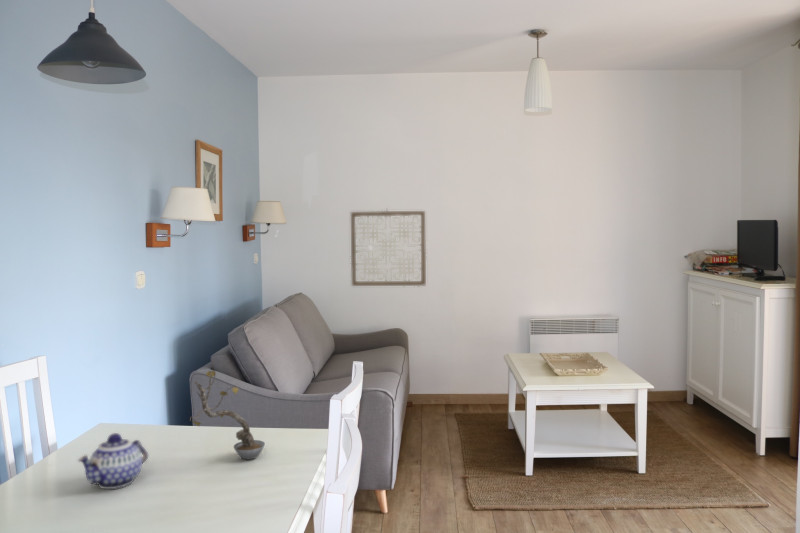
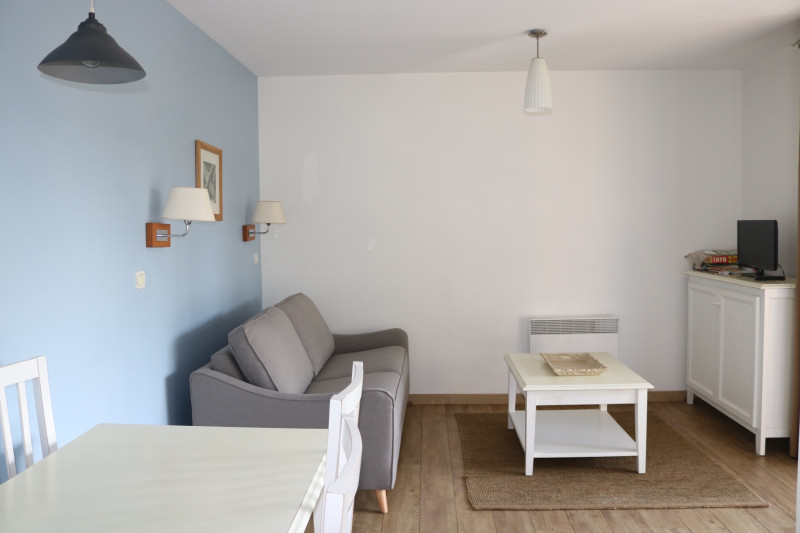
- plant (217, 412)
- wall art (388, 246)
- teapot (114, 458)
